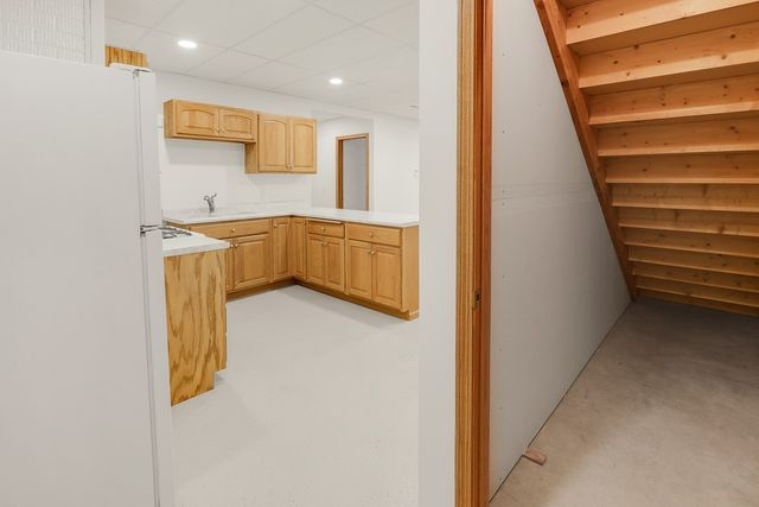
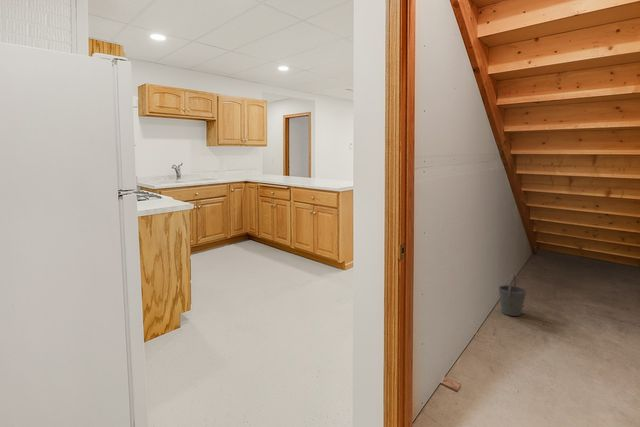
+ bucket (512, 294)
